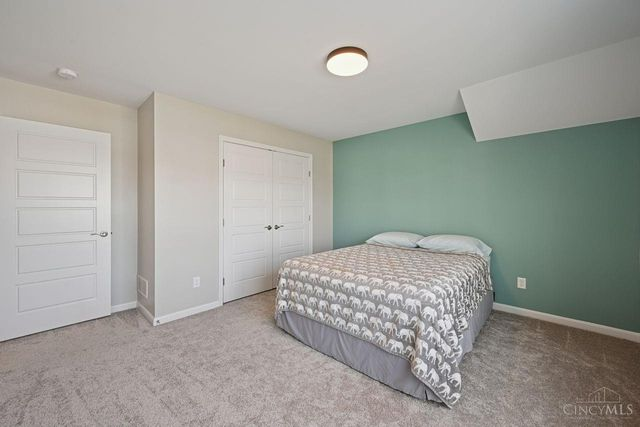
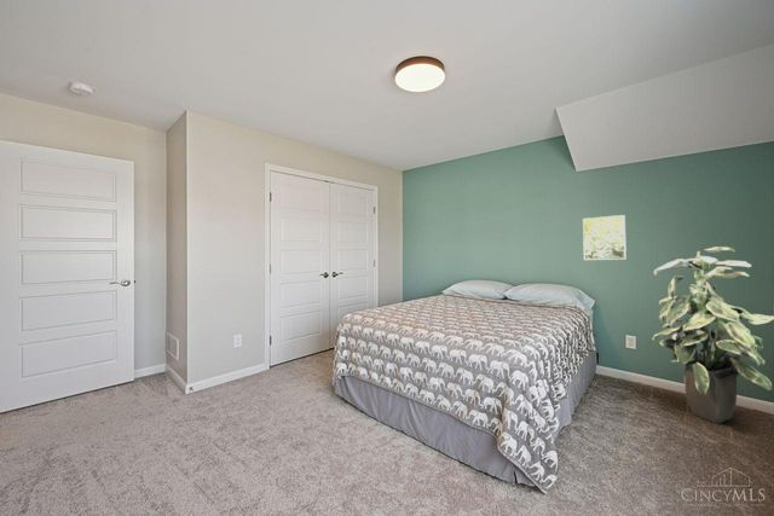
+ indoor plant (711, 334)
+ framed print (603, 238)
